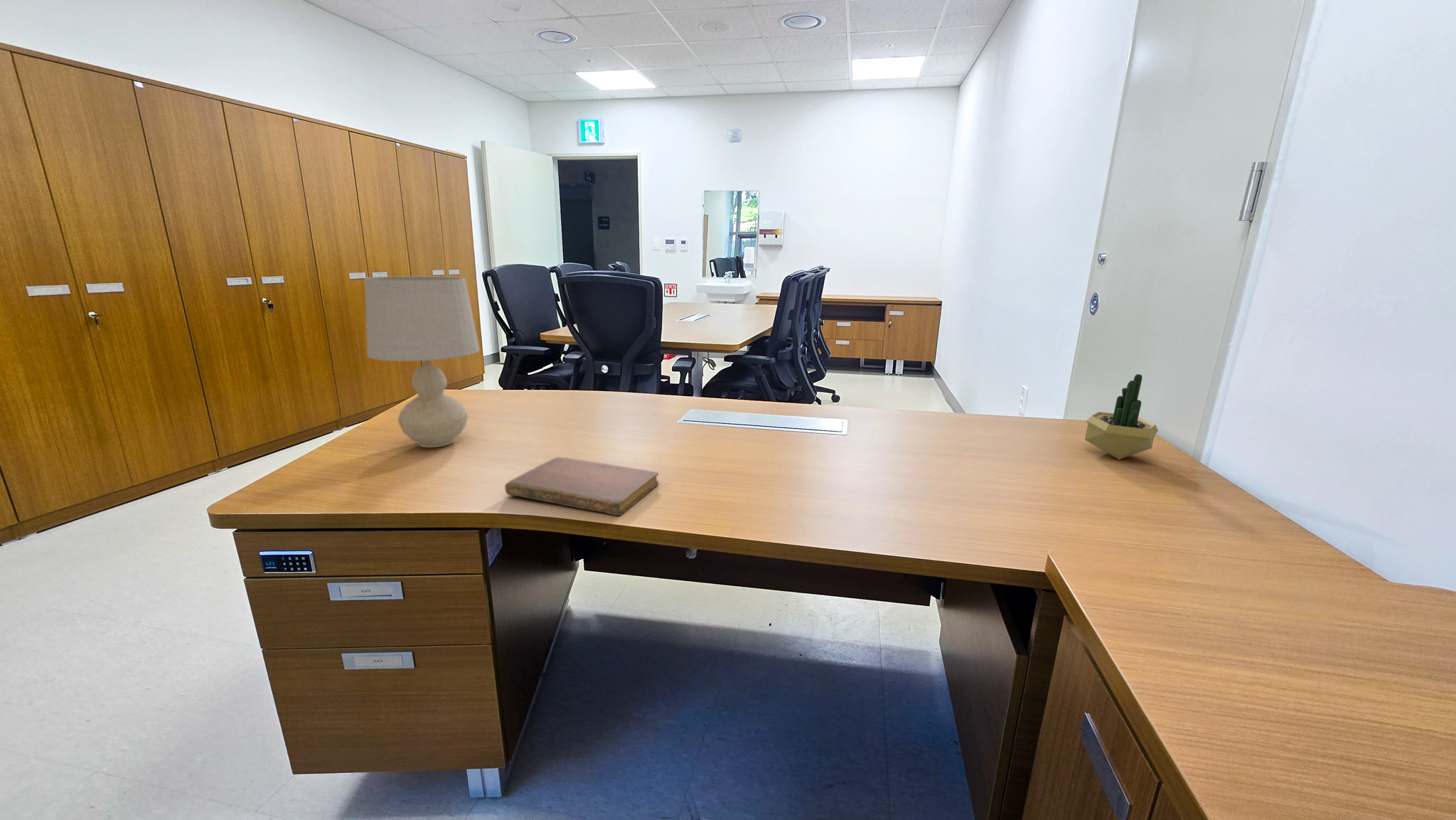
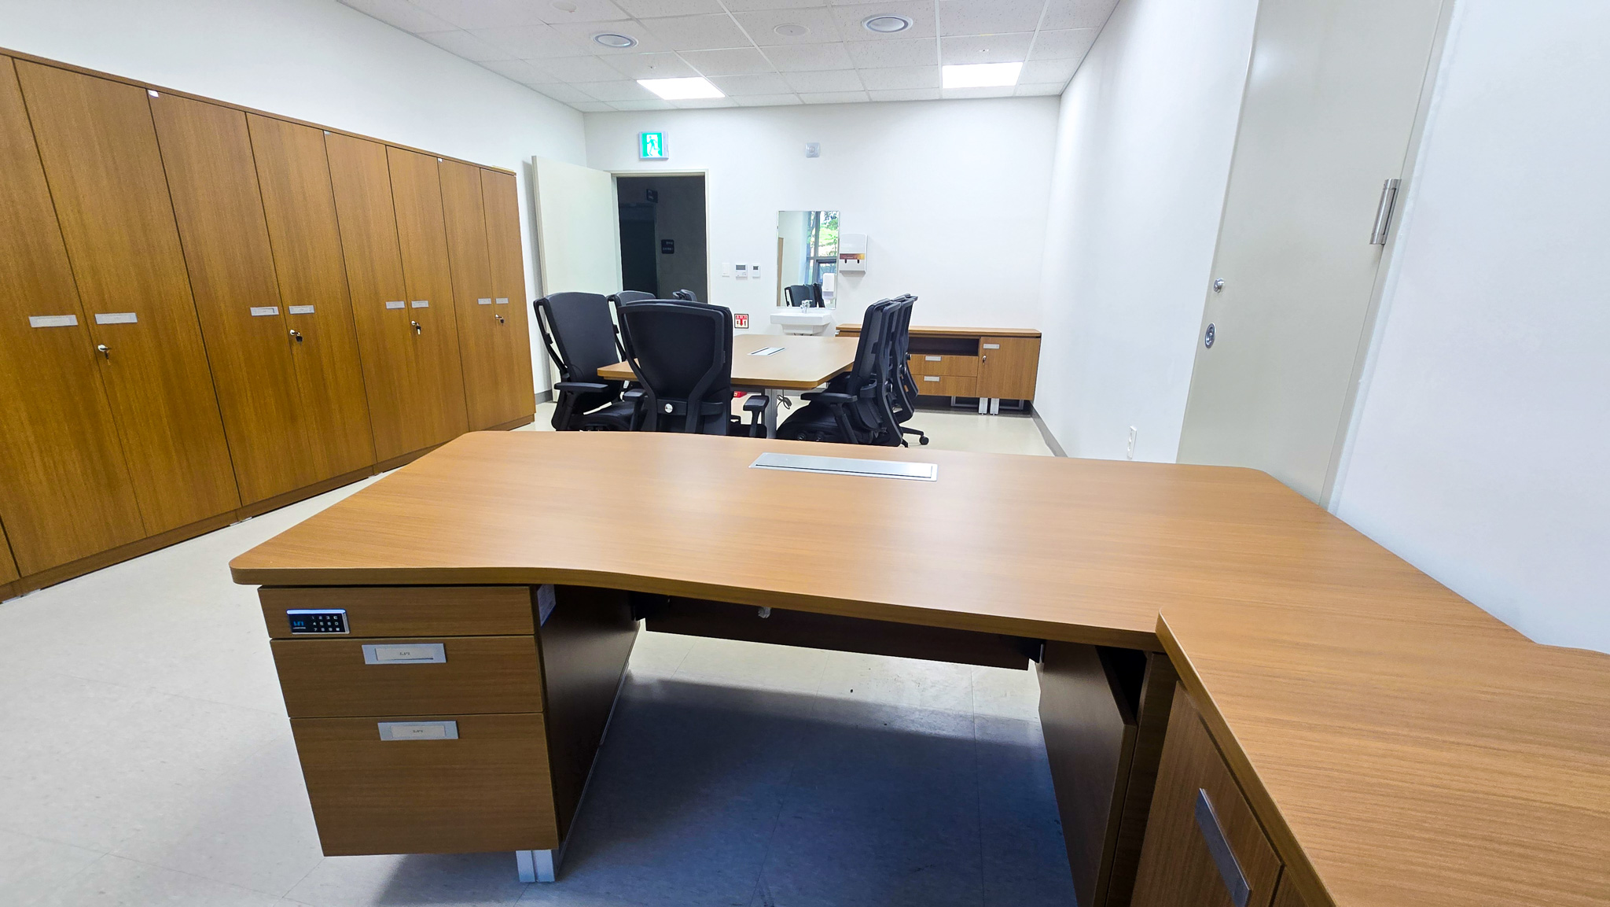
- potted cactus (1123, 414)
- notebook (584, 483)
- table lamp (427, 363)
